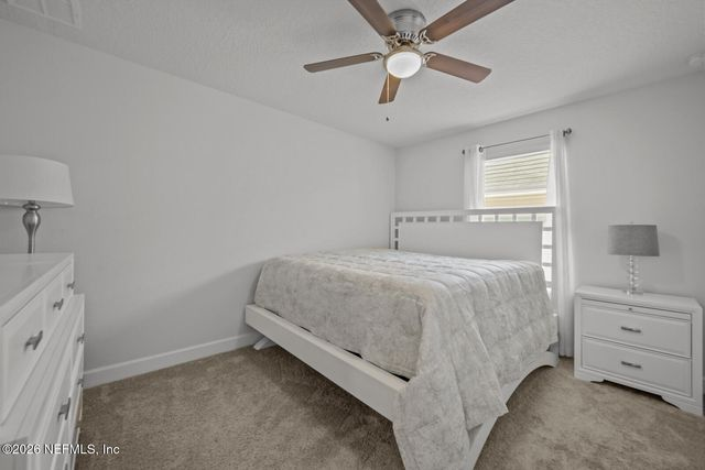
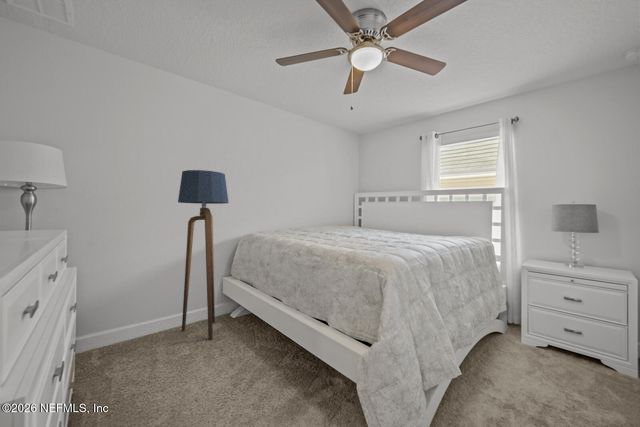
+ floor lamp (206, 252)
